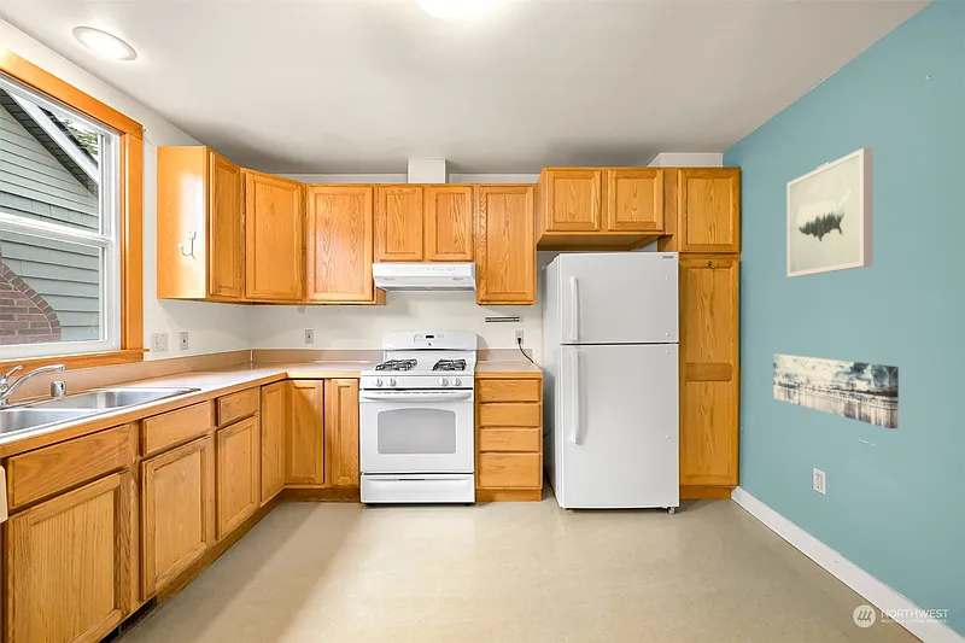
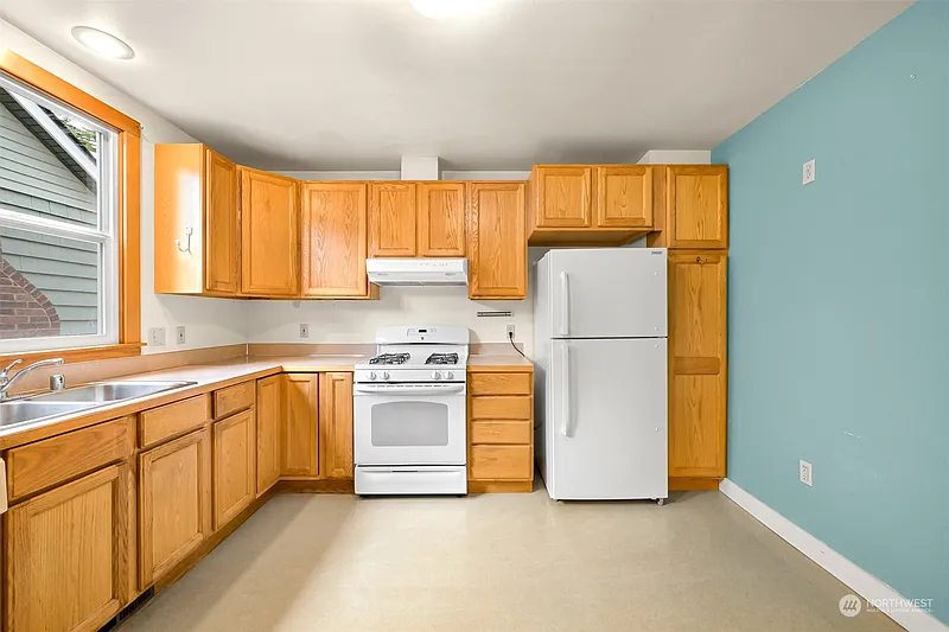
- wall art (825, 385)
- wall art (825, 220)
